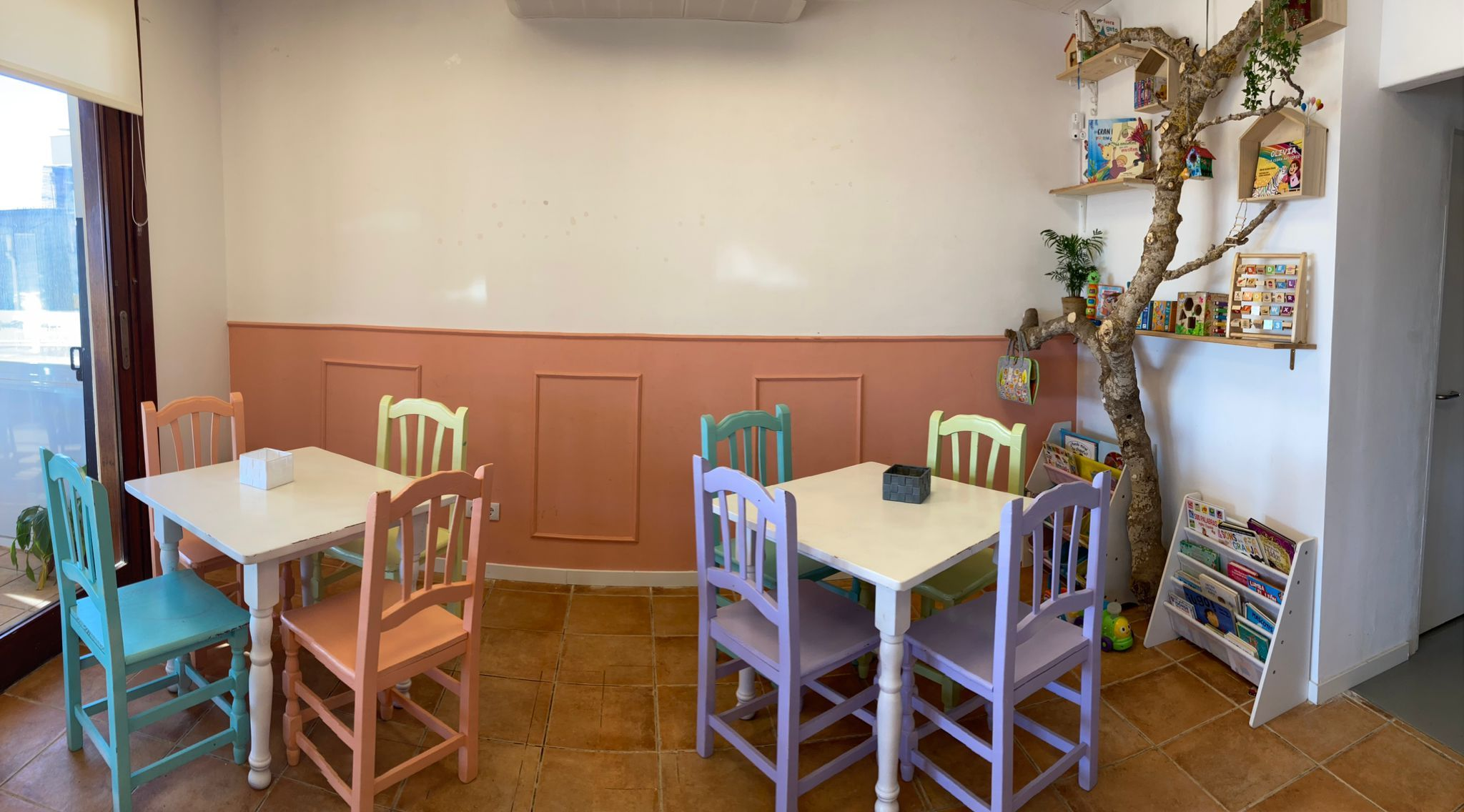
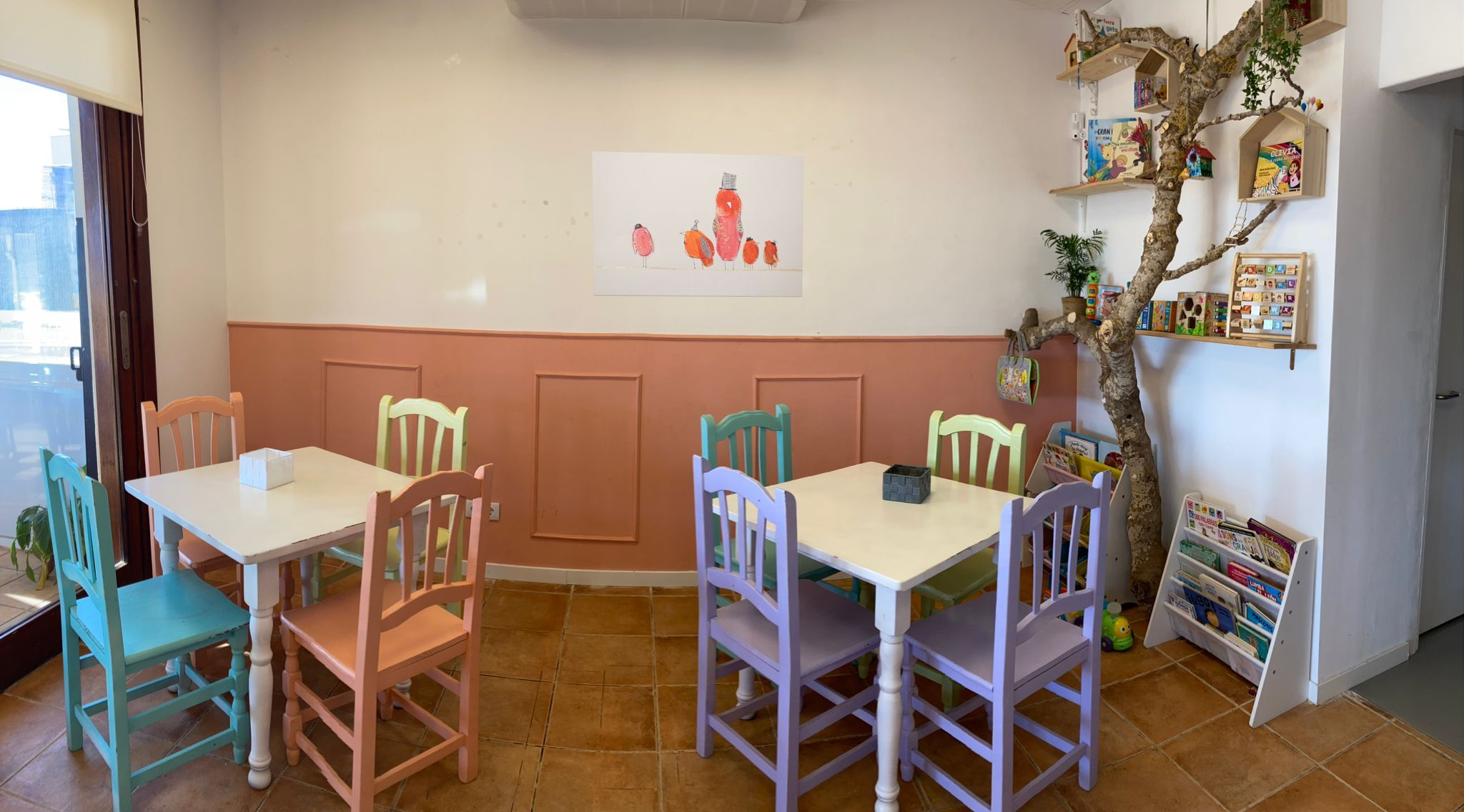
+ wall art (698, 226)
